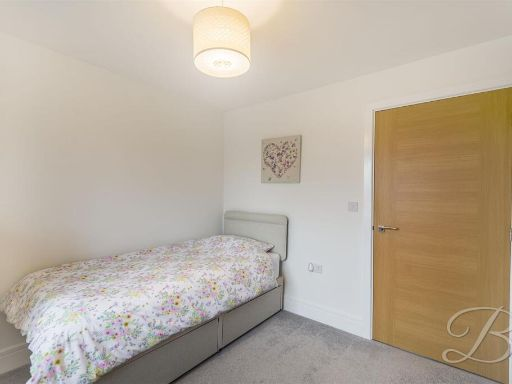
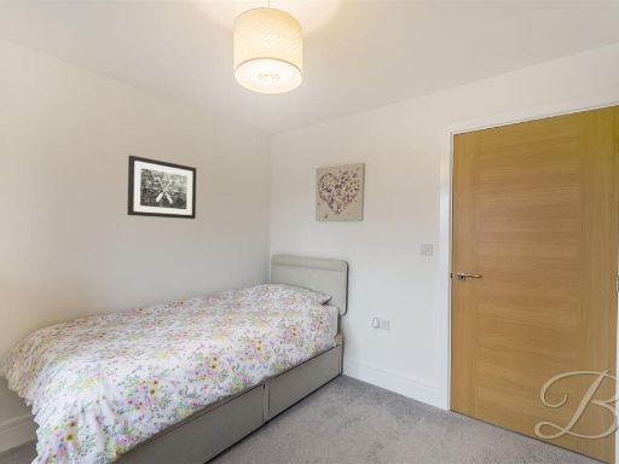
+ wall art (164, 190)
